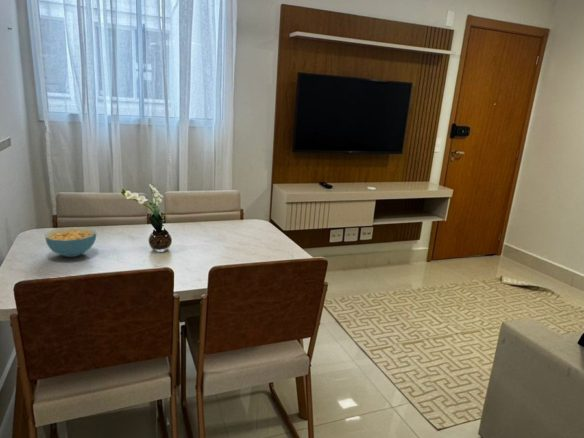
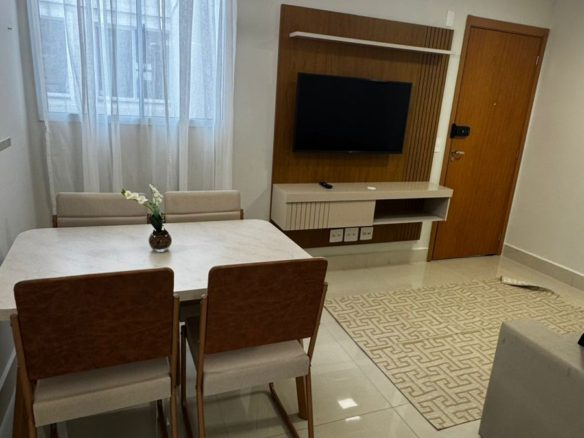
- cereal bowl (71, 244)
